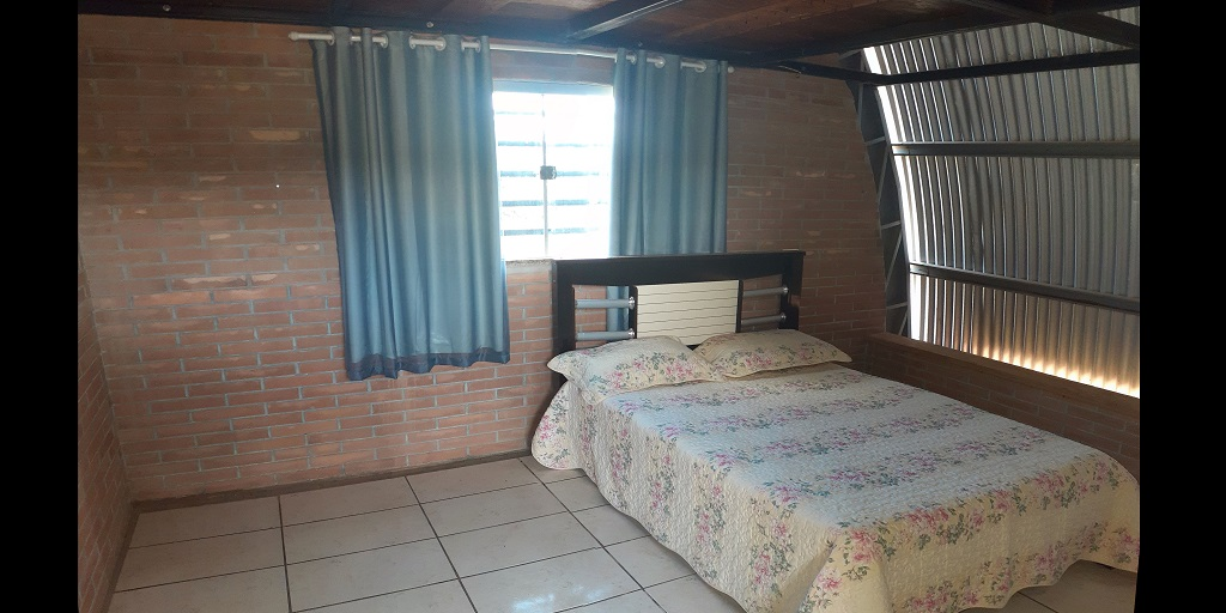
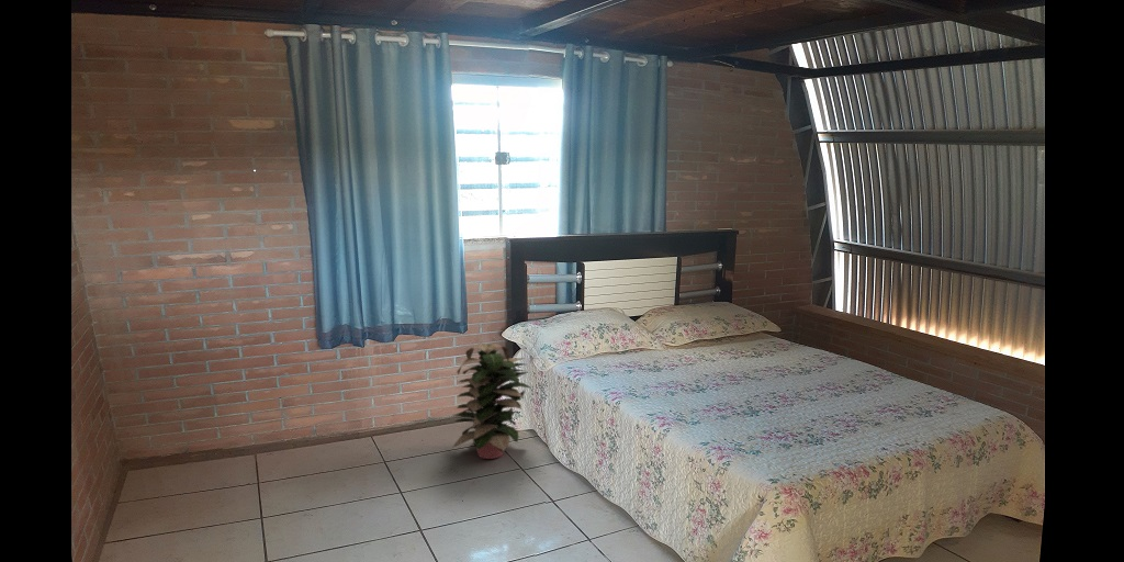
+ decorative plant (491, 400)
